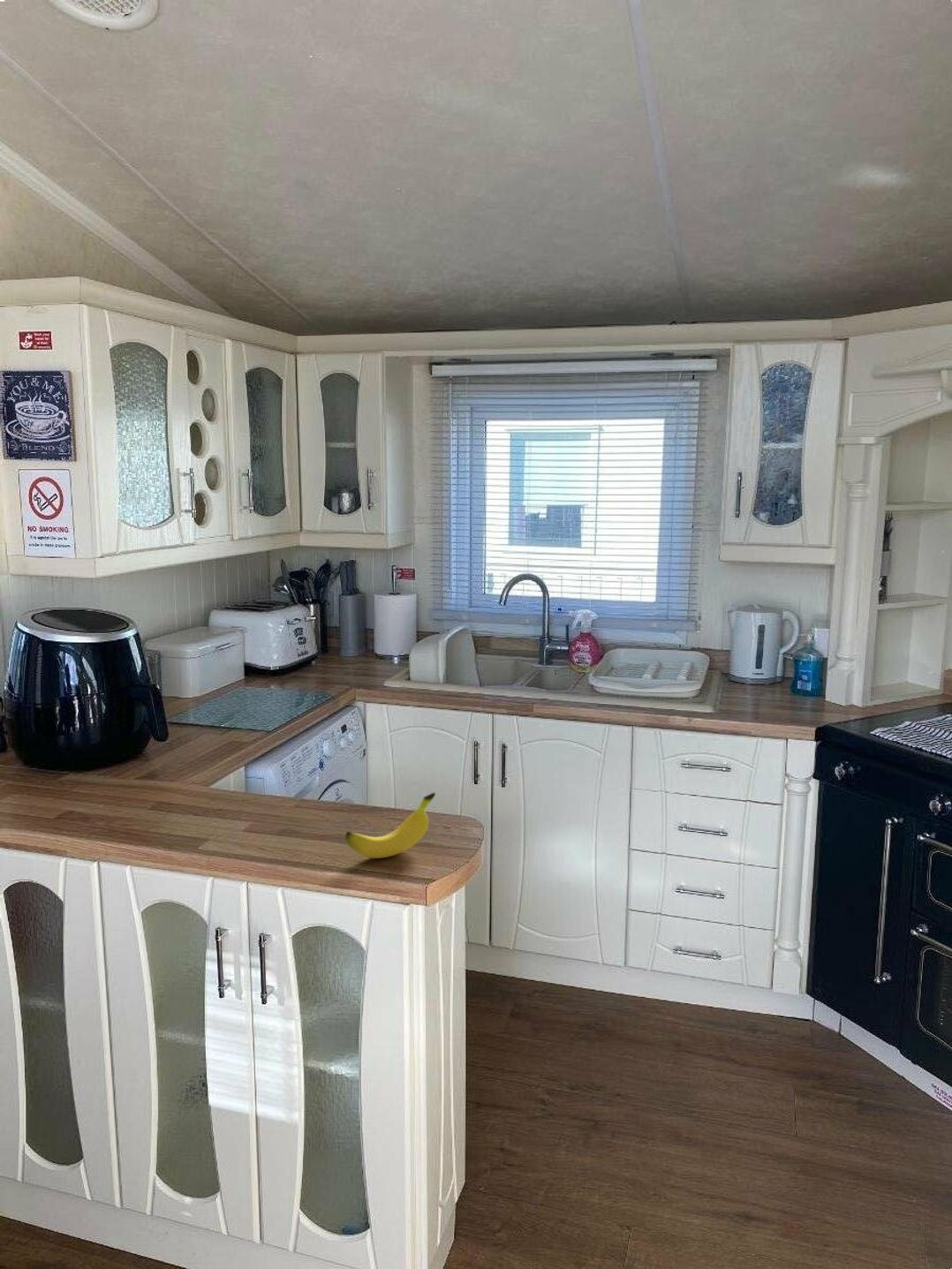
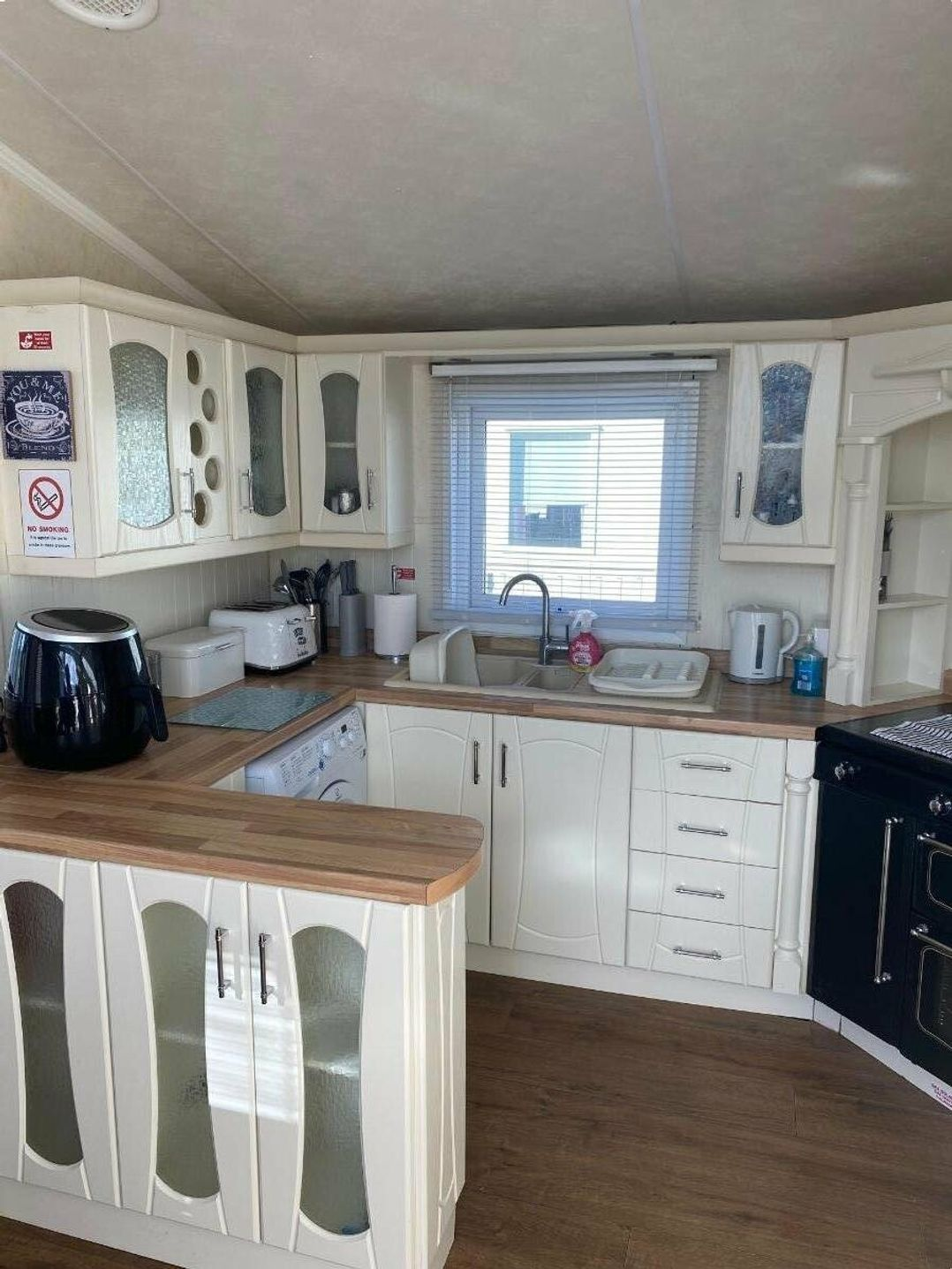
- banana (393, 831)
